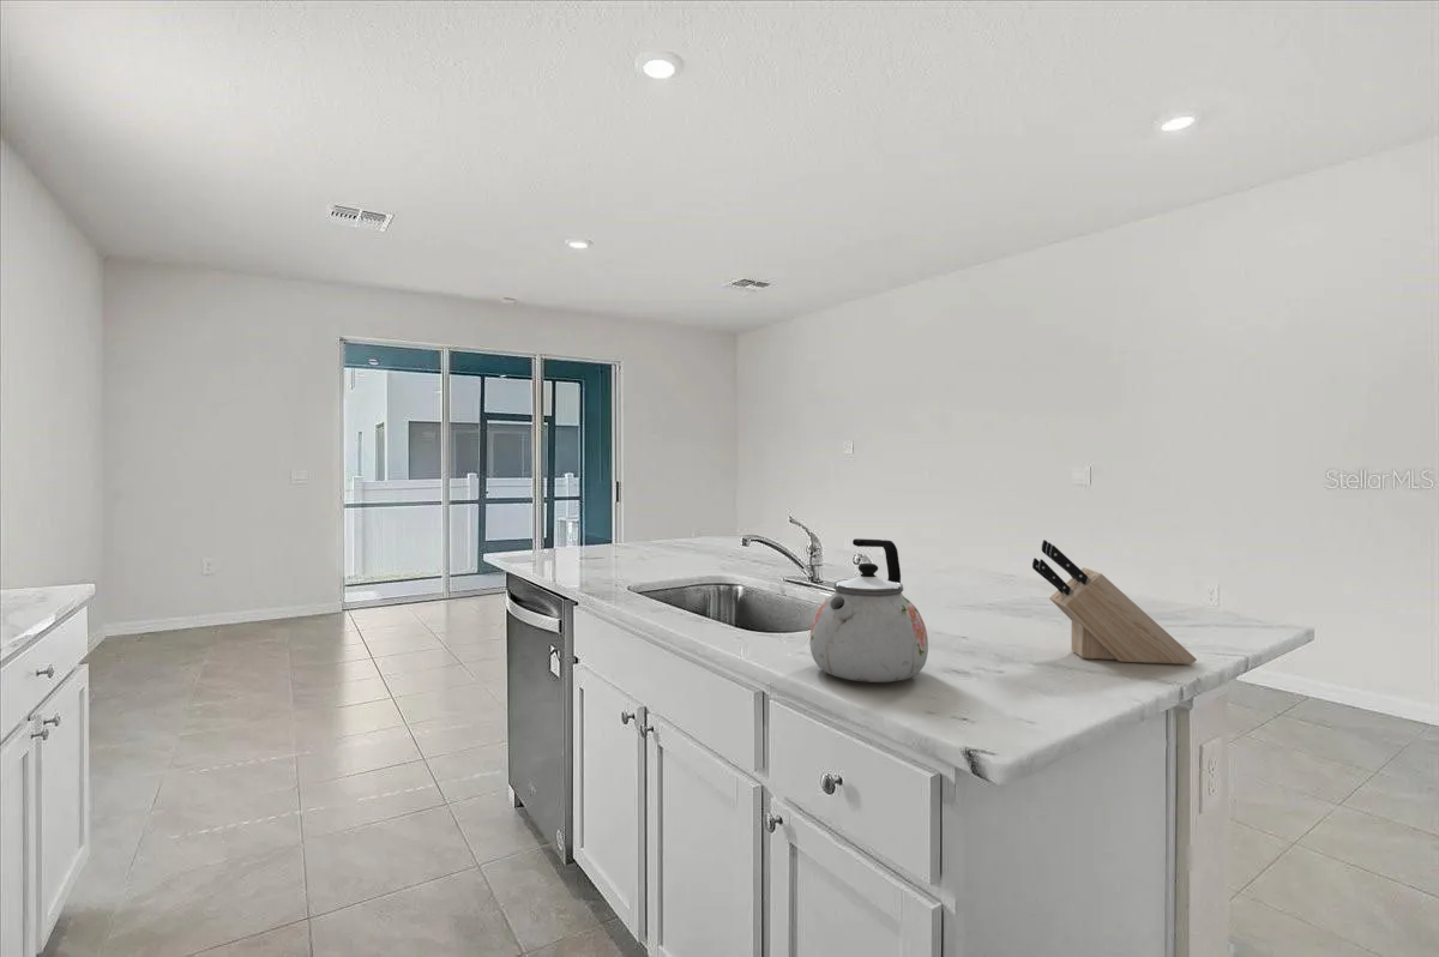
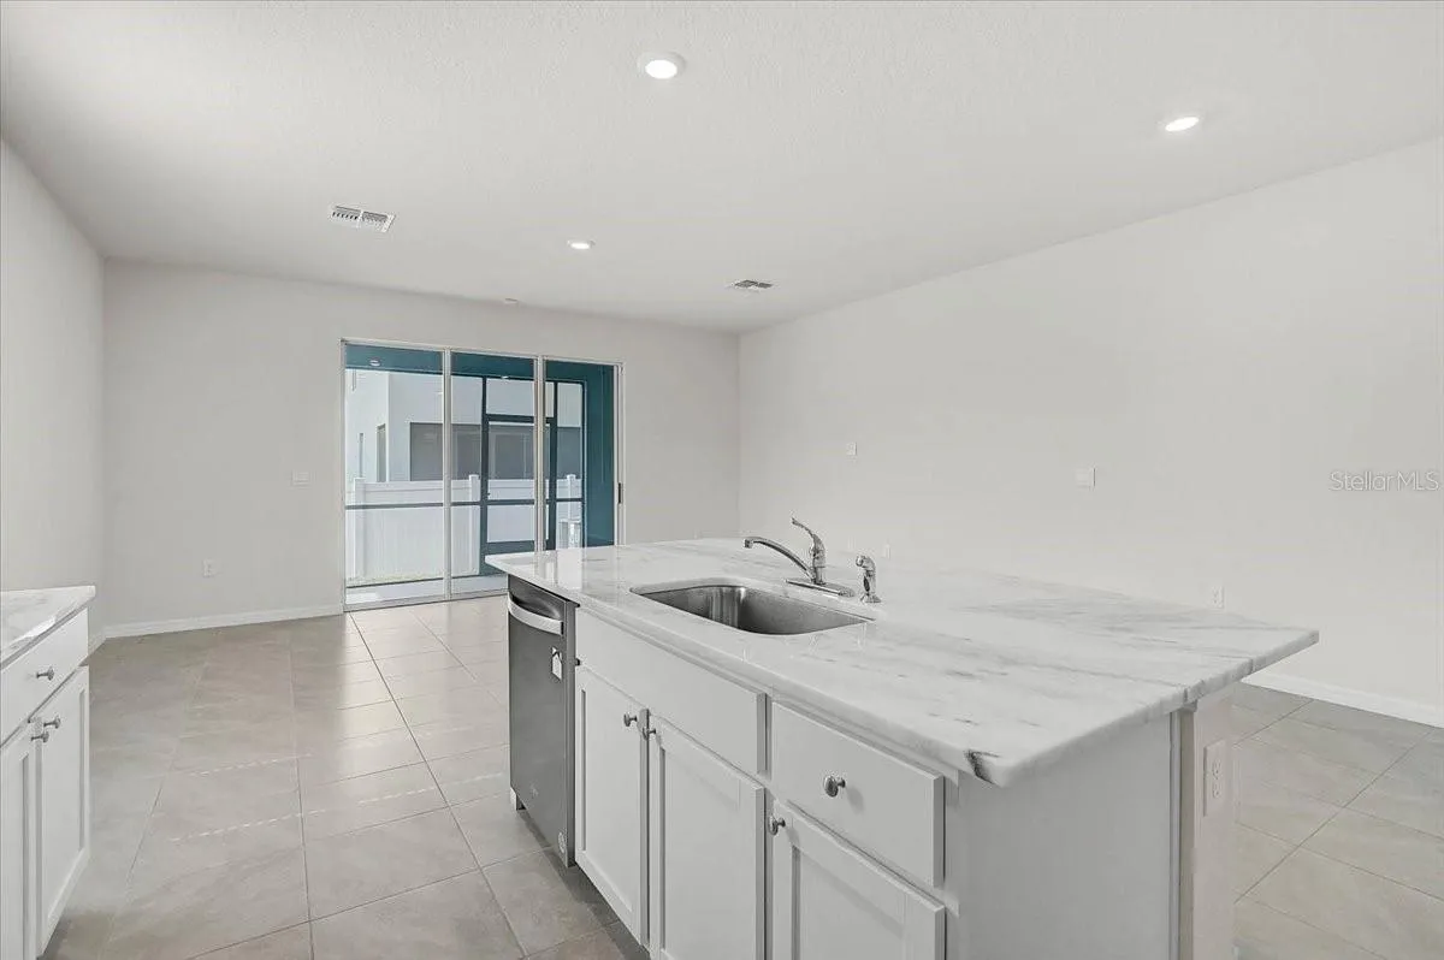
- knife block (1108, 598)
- kettle (867, 606)
